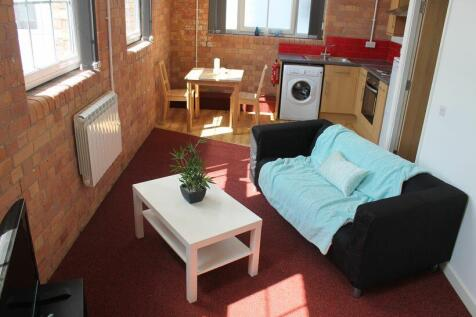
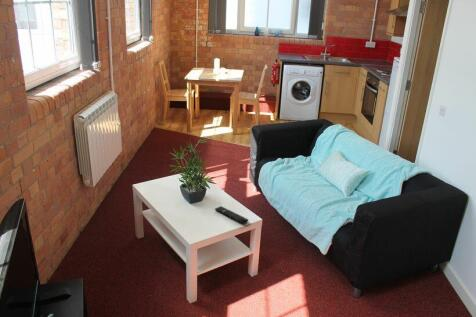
+ remote control (231, 215)
